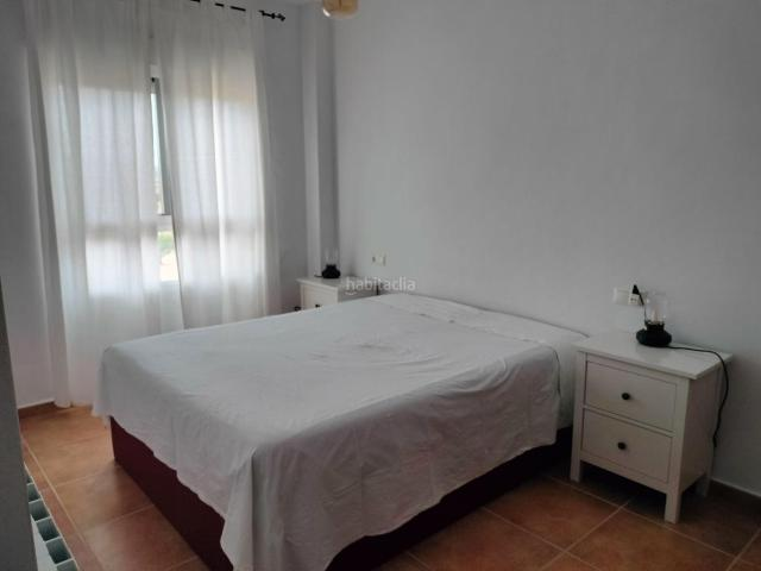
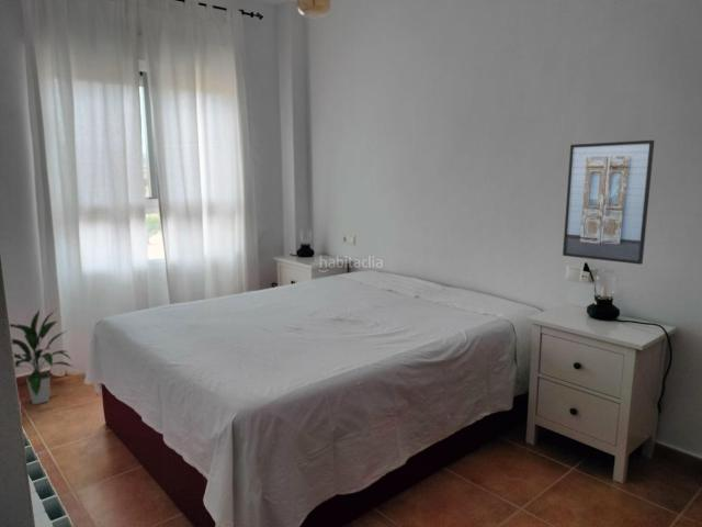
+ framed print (604, 202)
+ indoor plant (34, 357)
